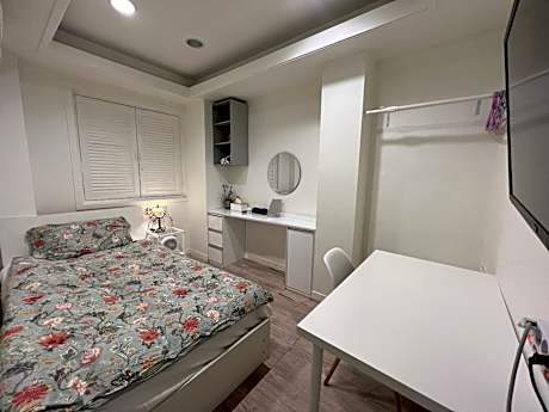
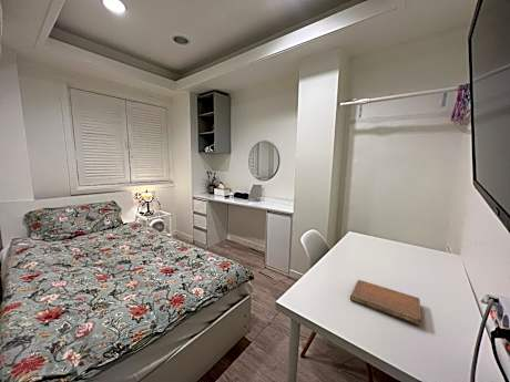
+ notebook (384, 299)
